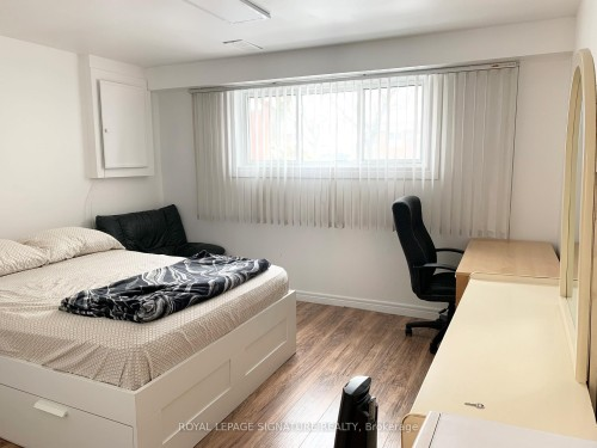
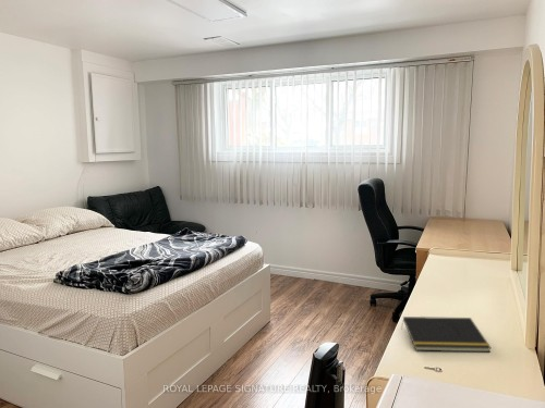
+ notepad (444, 333)
